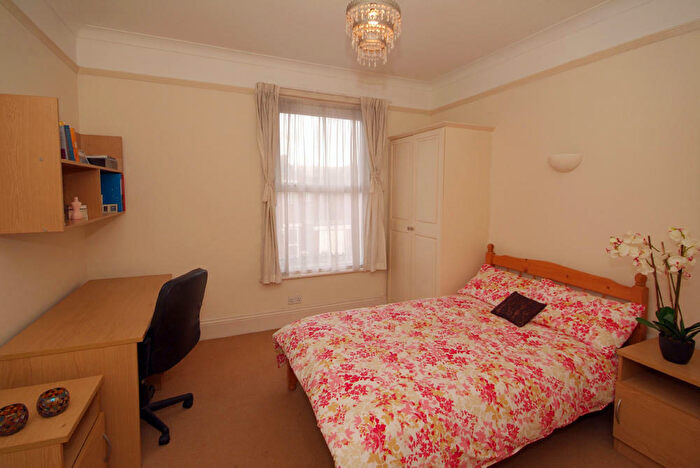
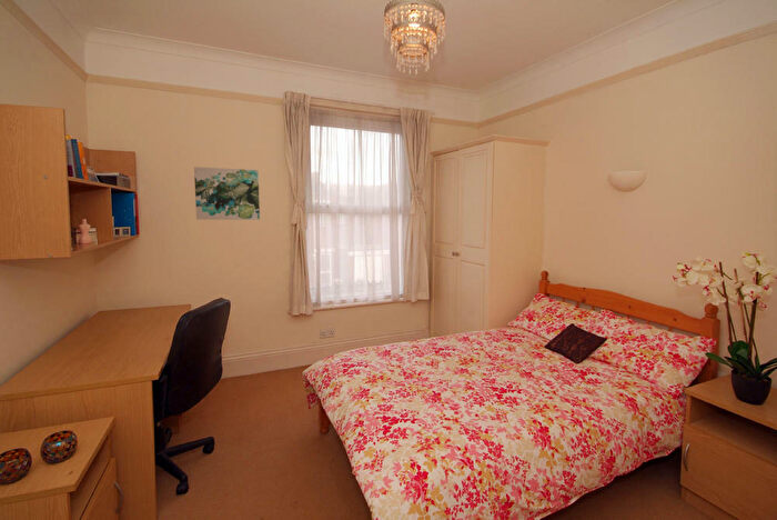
+ wall art (228, 194)
